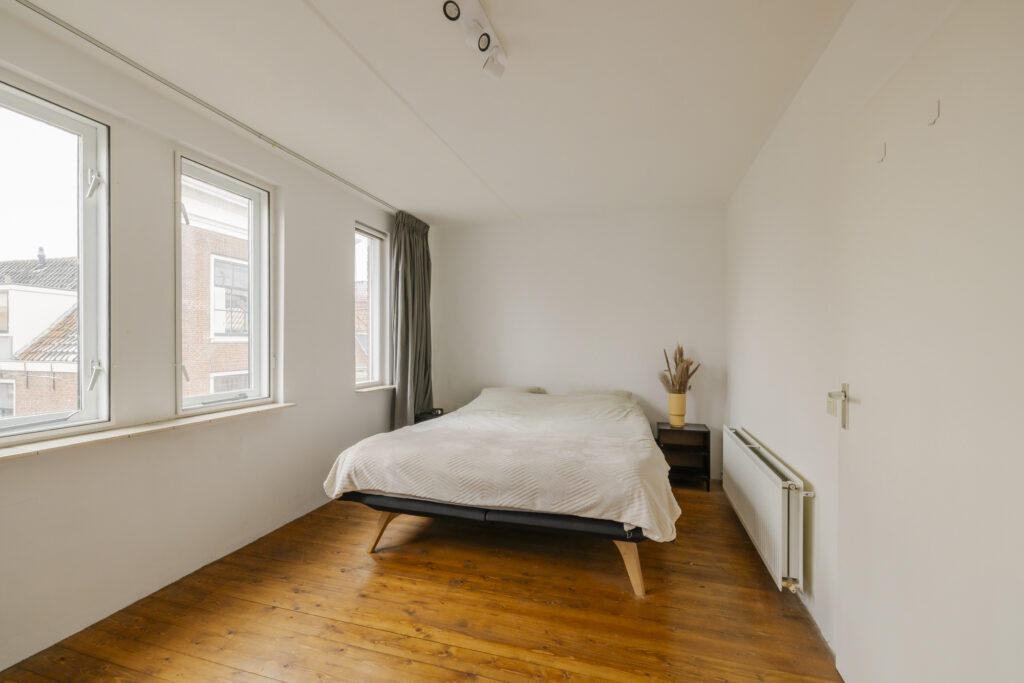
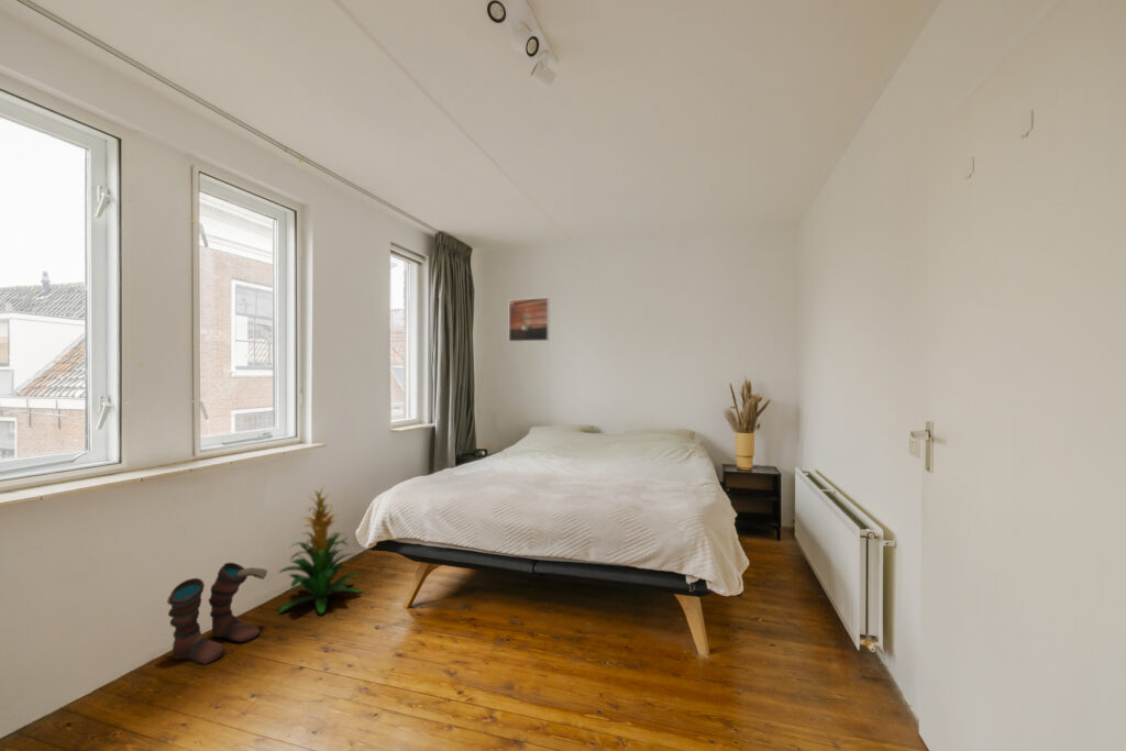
+ boots (223, 605)
+ indoor plant (320, 543)
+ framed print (528, 320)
